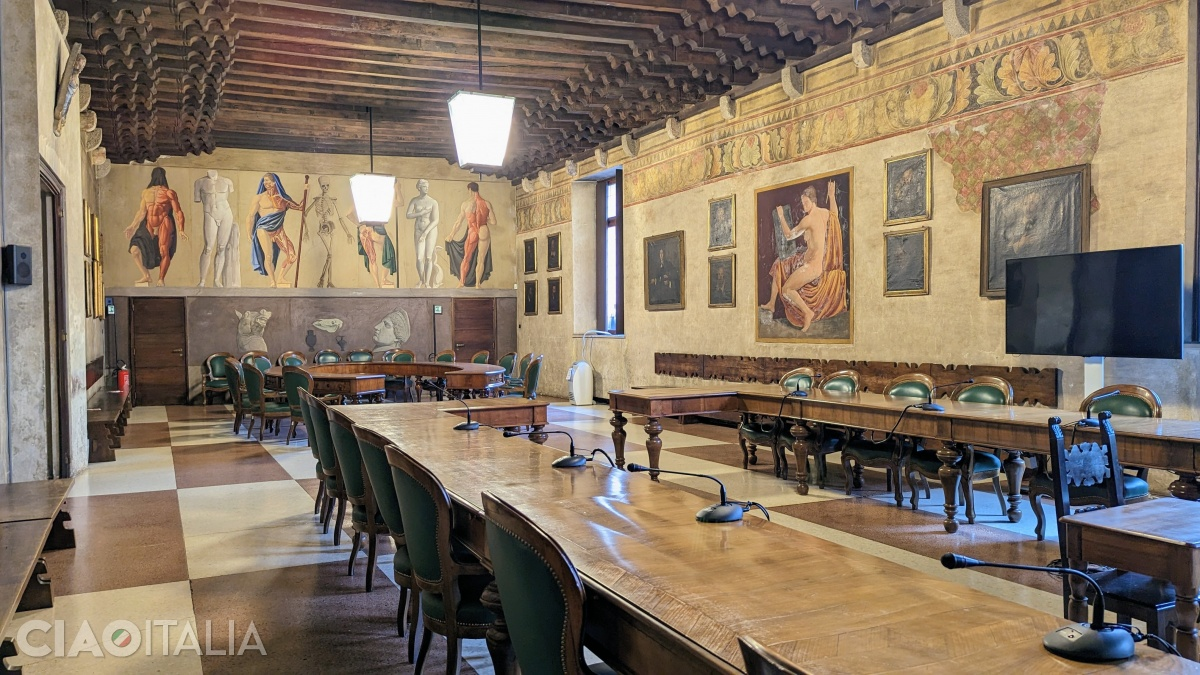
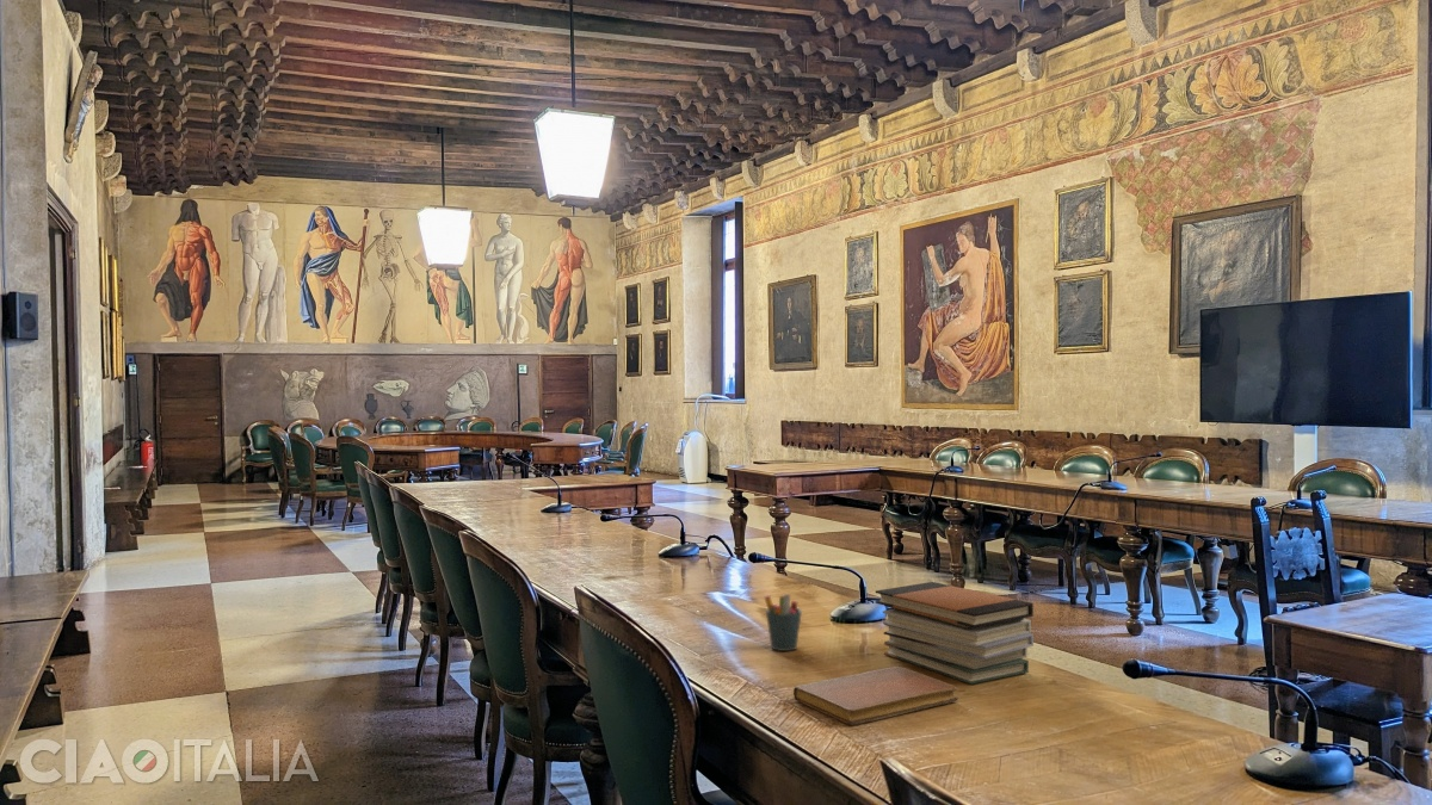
+ pen holder (783, 619)
+ book stack (953, 630)
+ notebook (875, 693)
